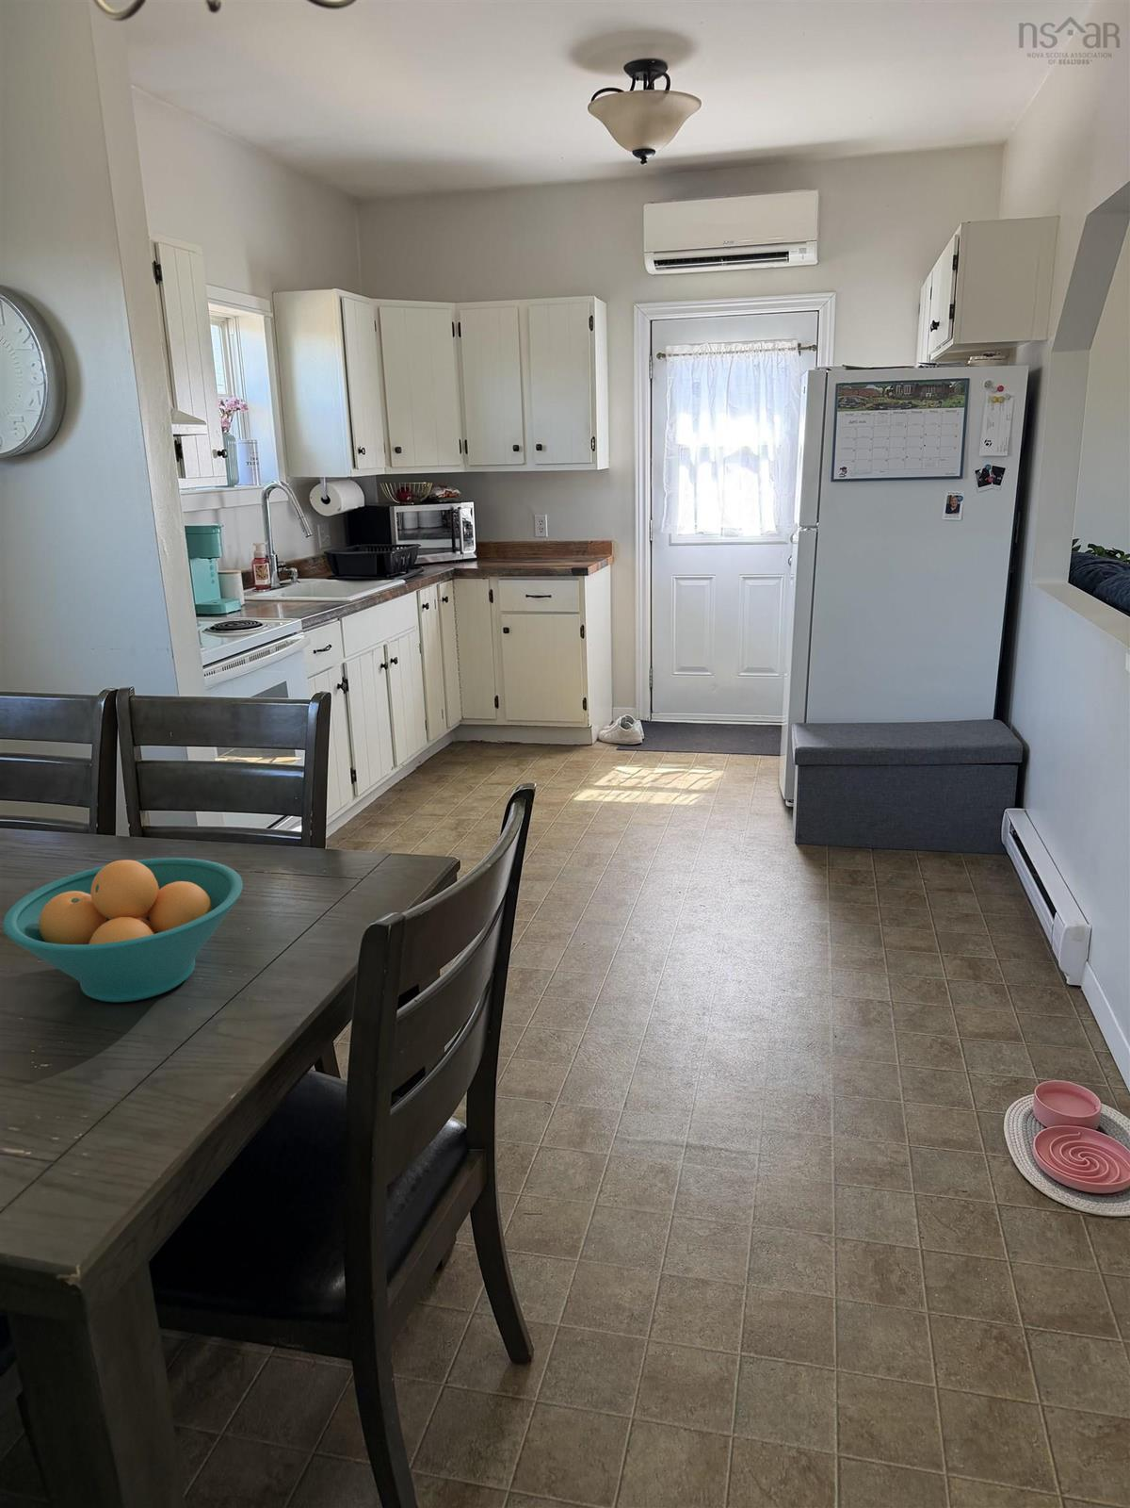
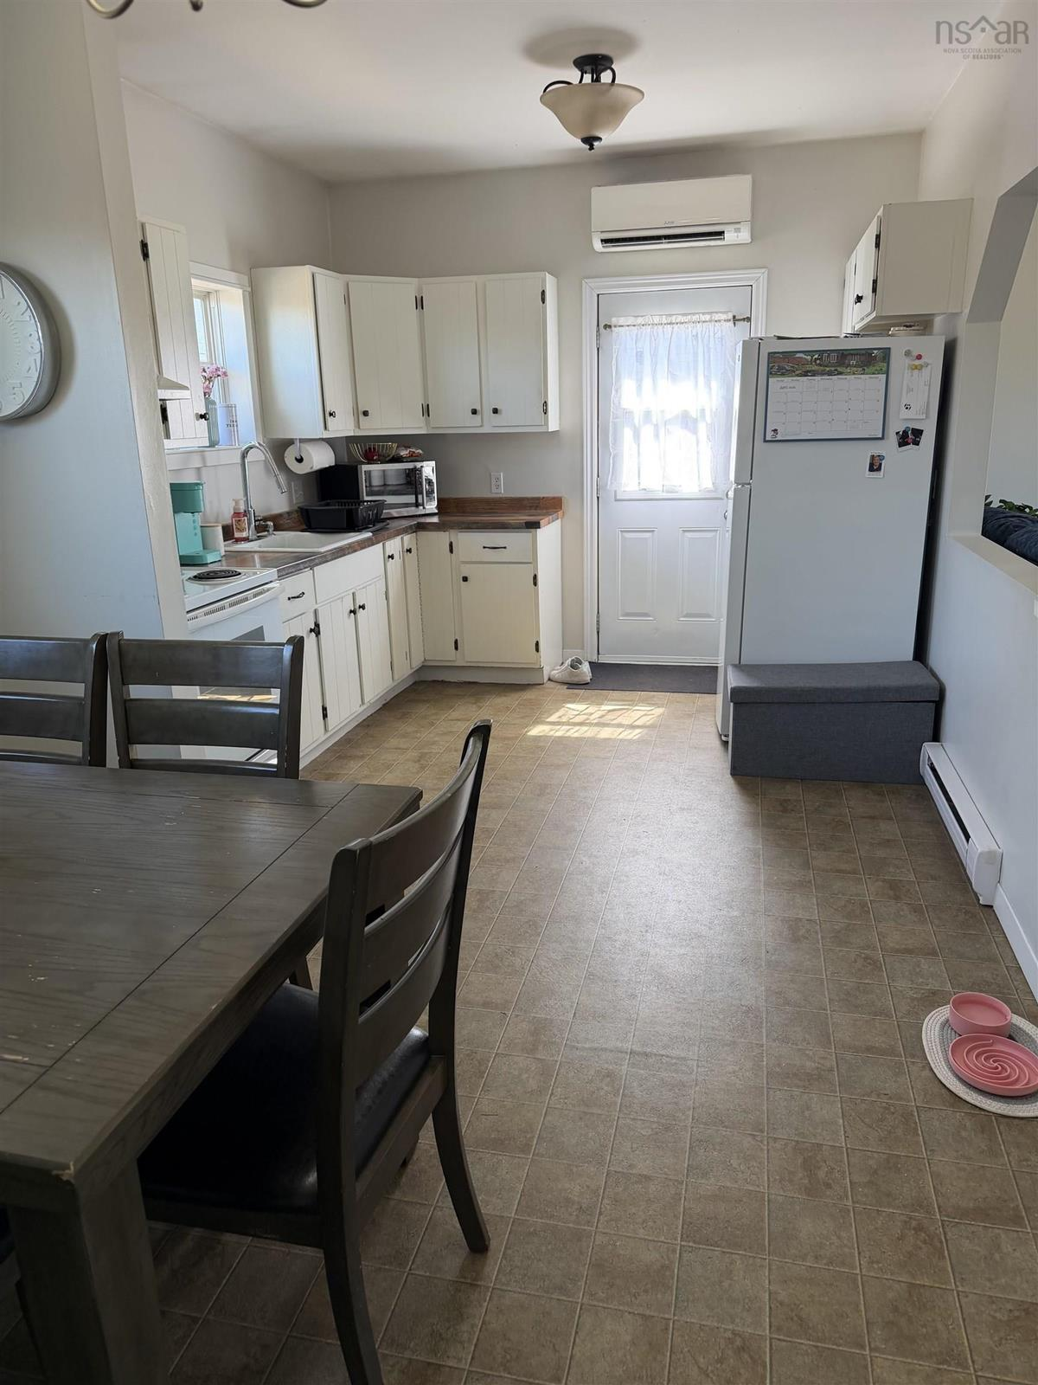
- fruit bowl (129, 920)
